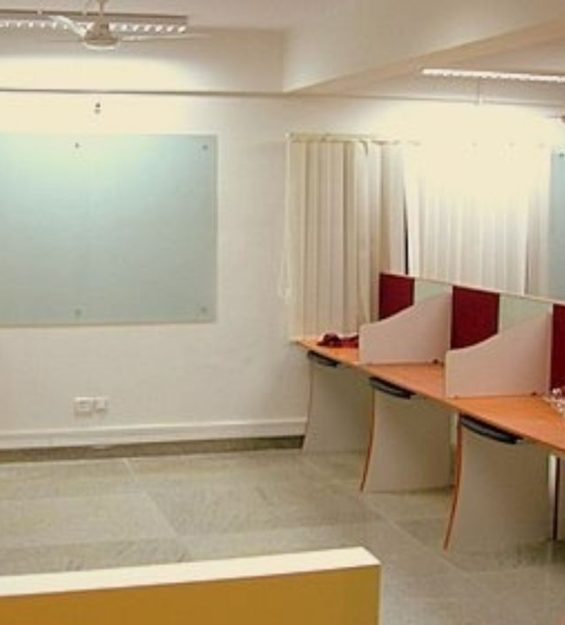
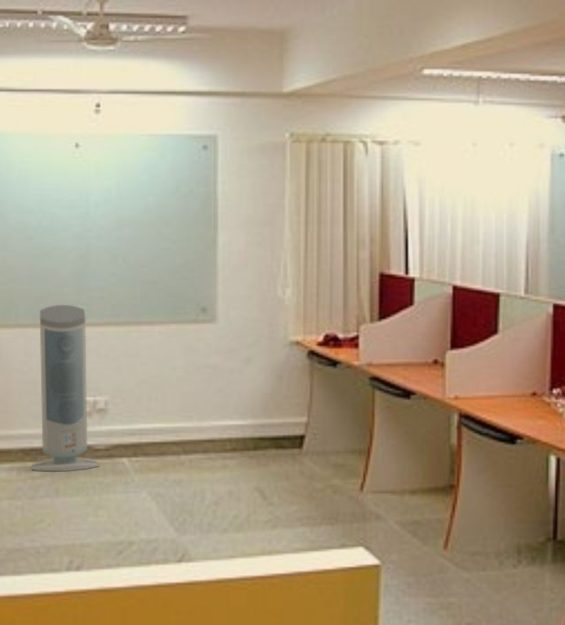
+ air purifier (63, 386)
